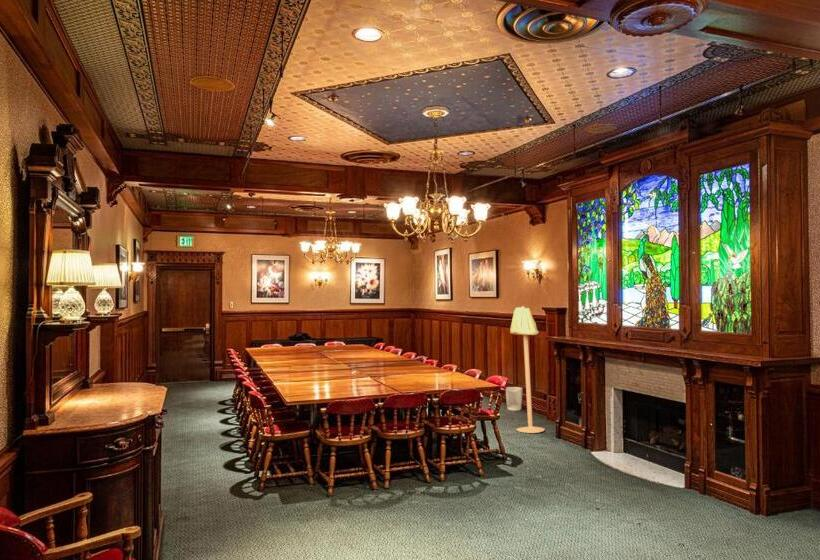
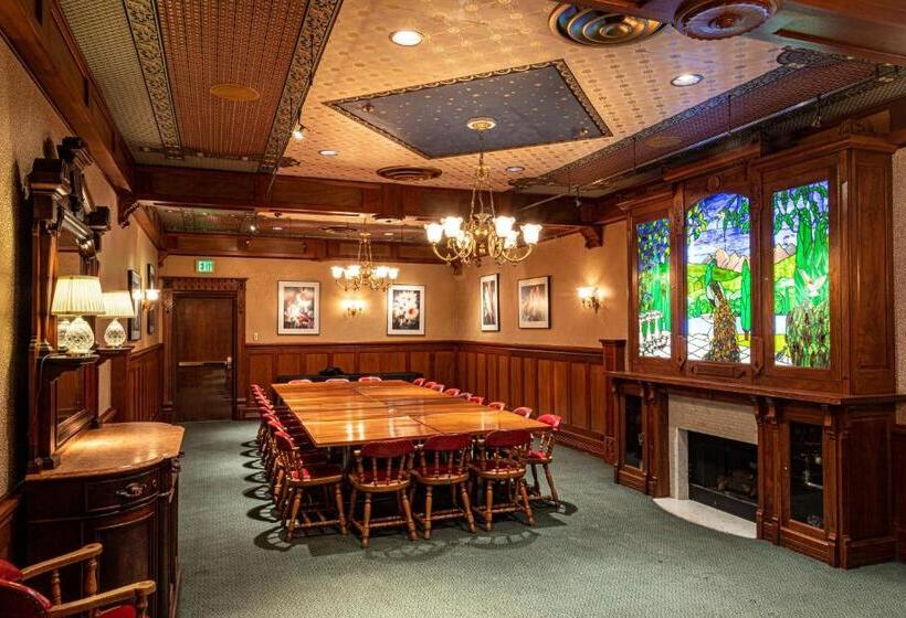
- wastebasket (514, 398)
- floor lamp (525, 367)
